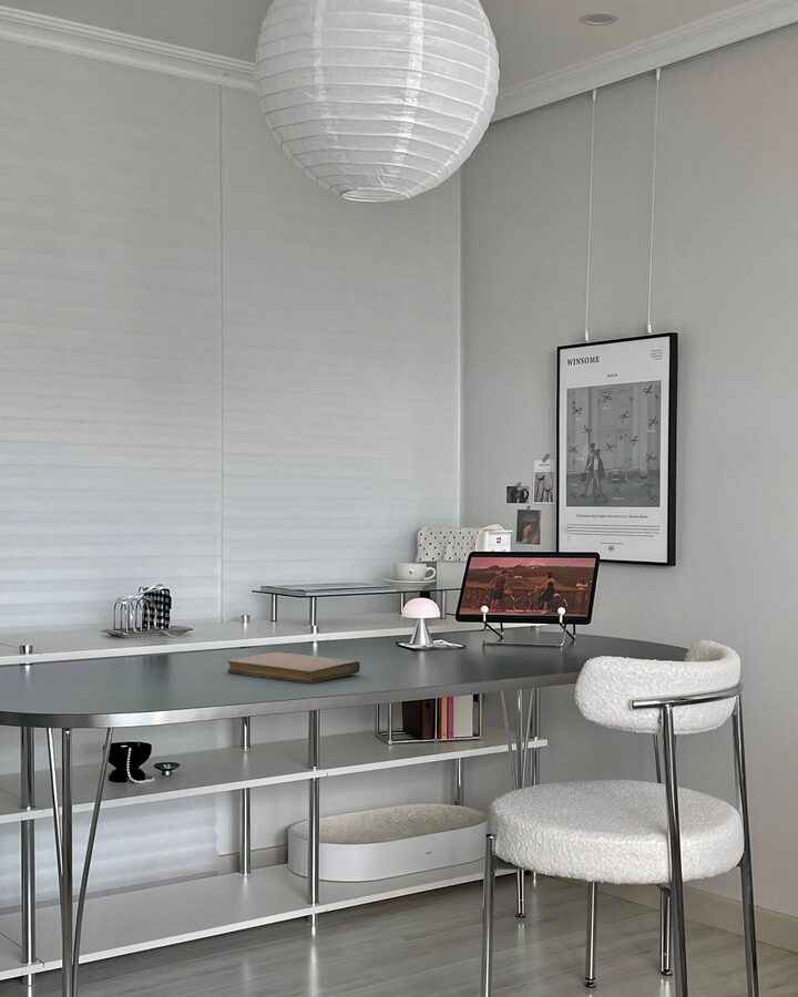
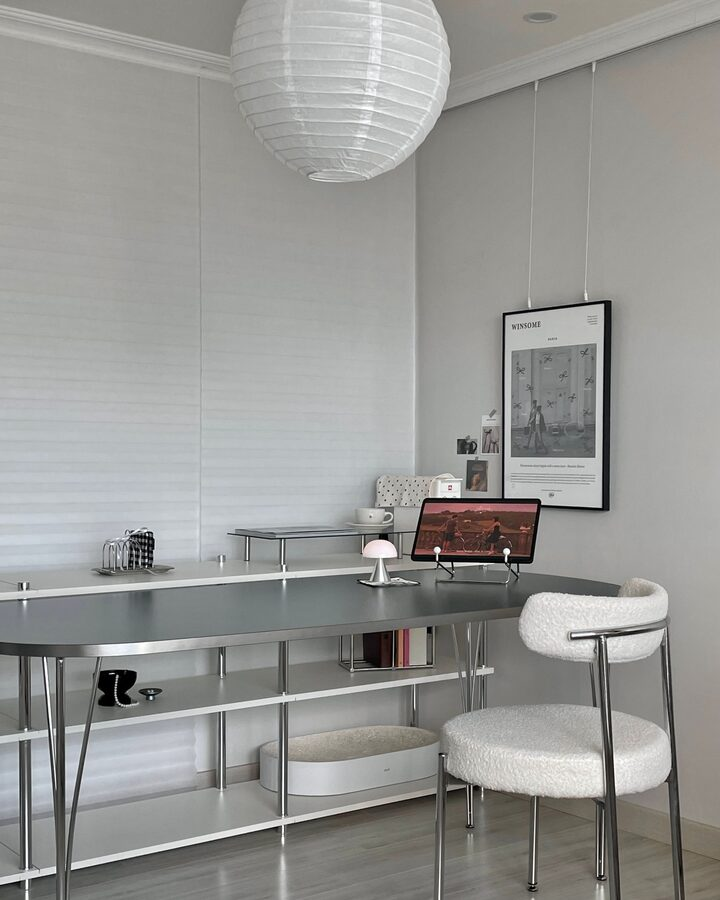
- notebook (293, 666)
